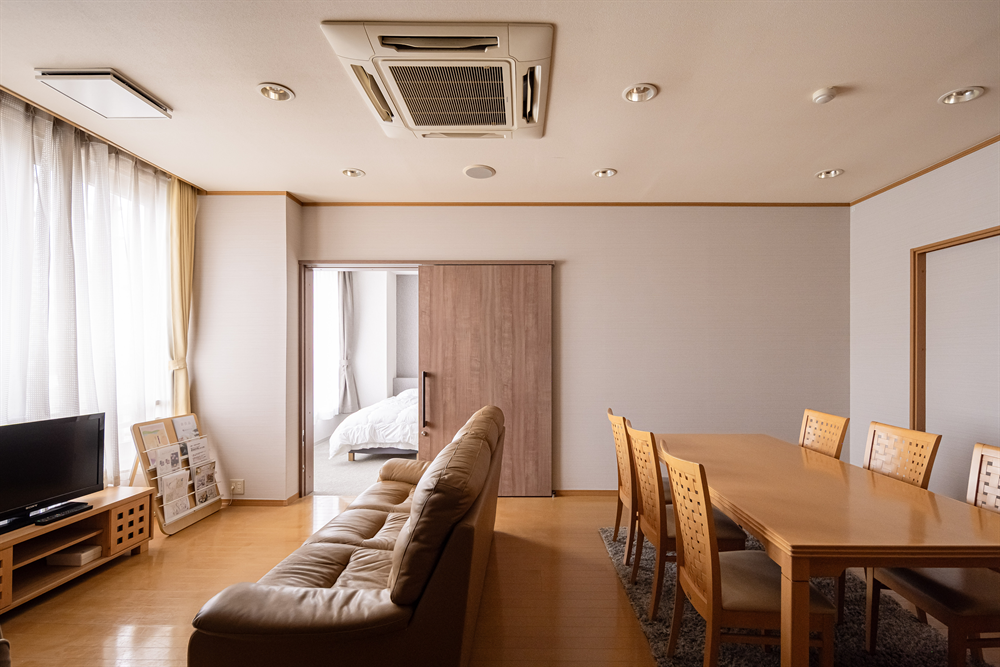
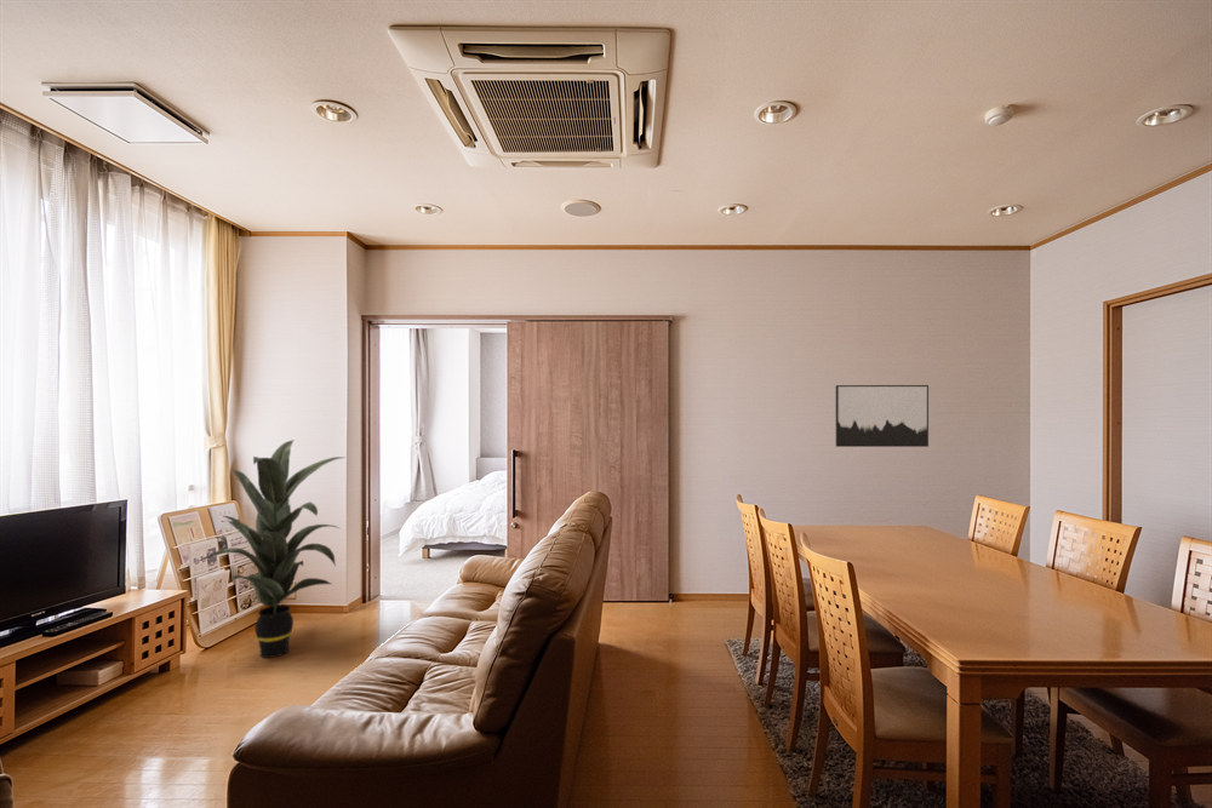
+ wall art (881, 416)
+ indoor plant (284, 545)
